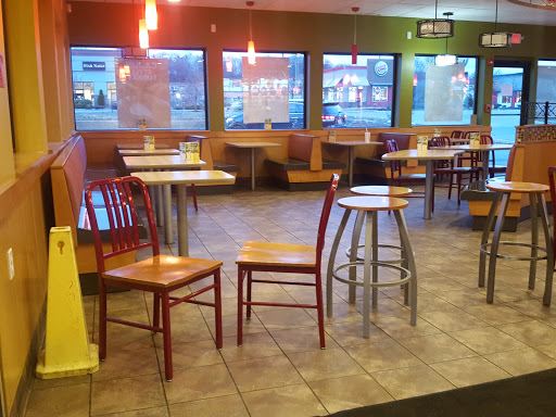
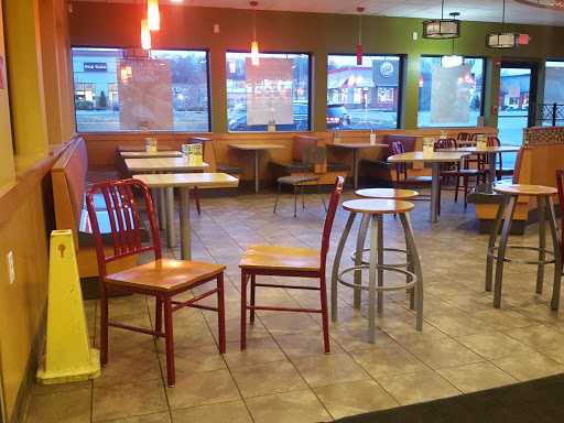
+ dining chair (300, 180)
